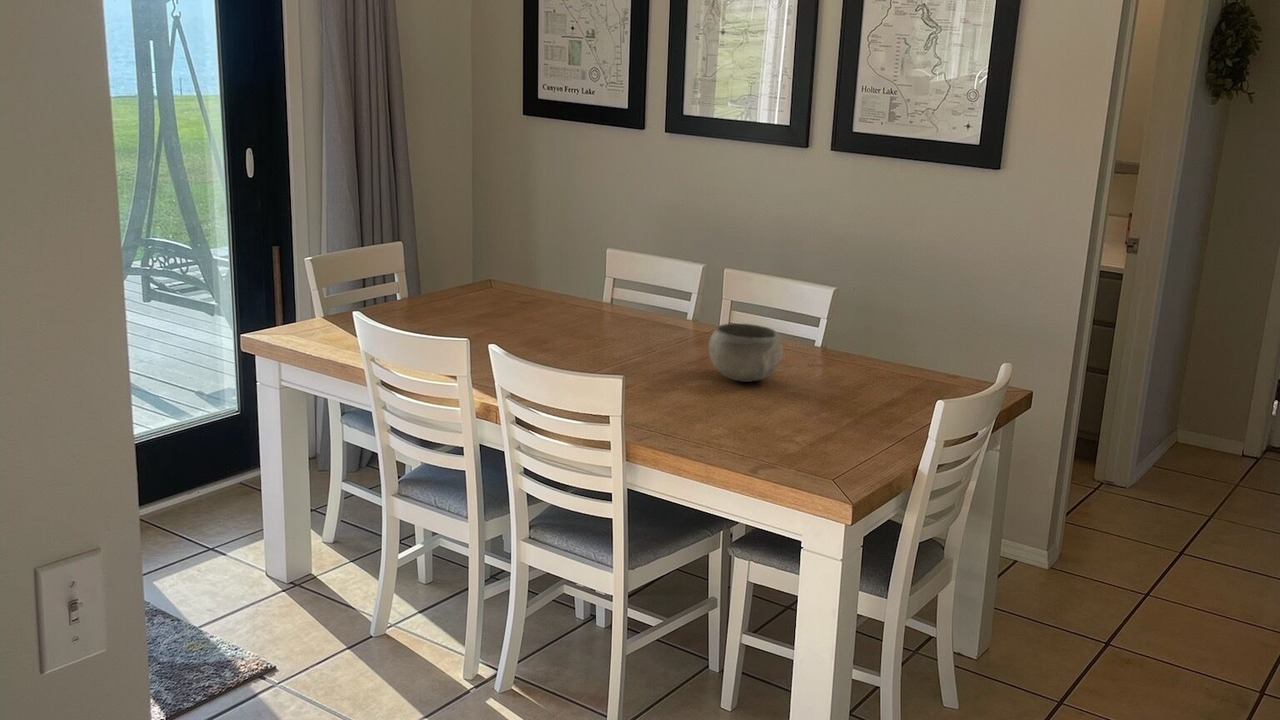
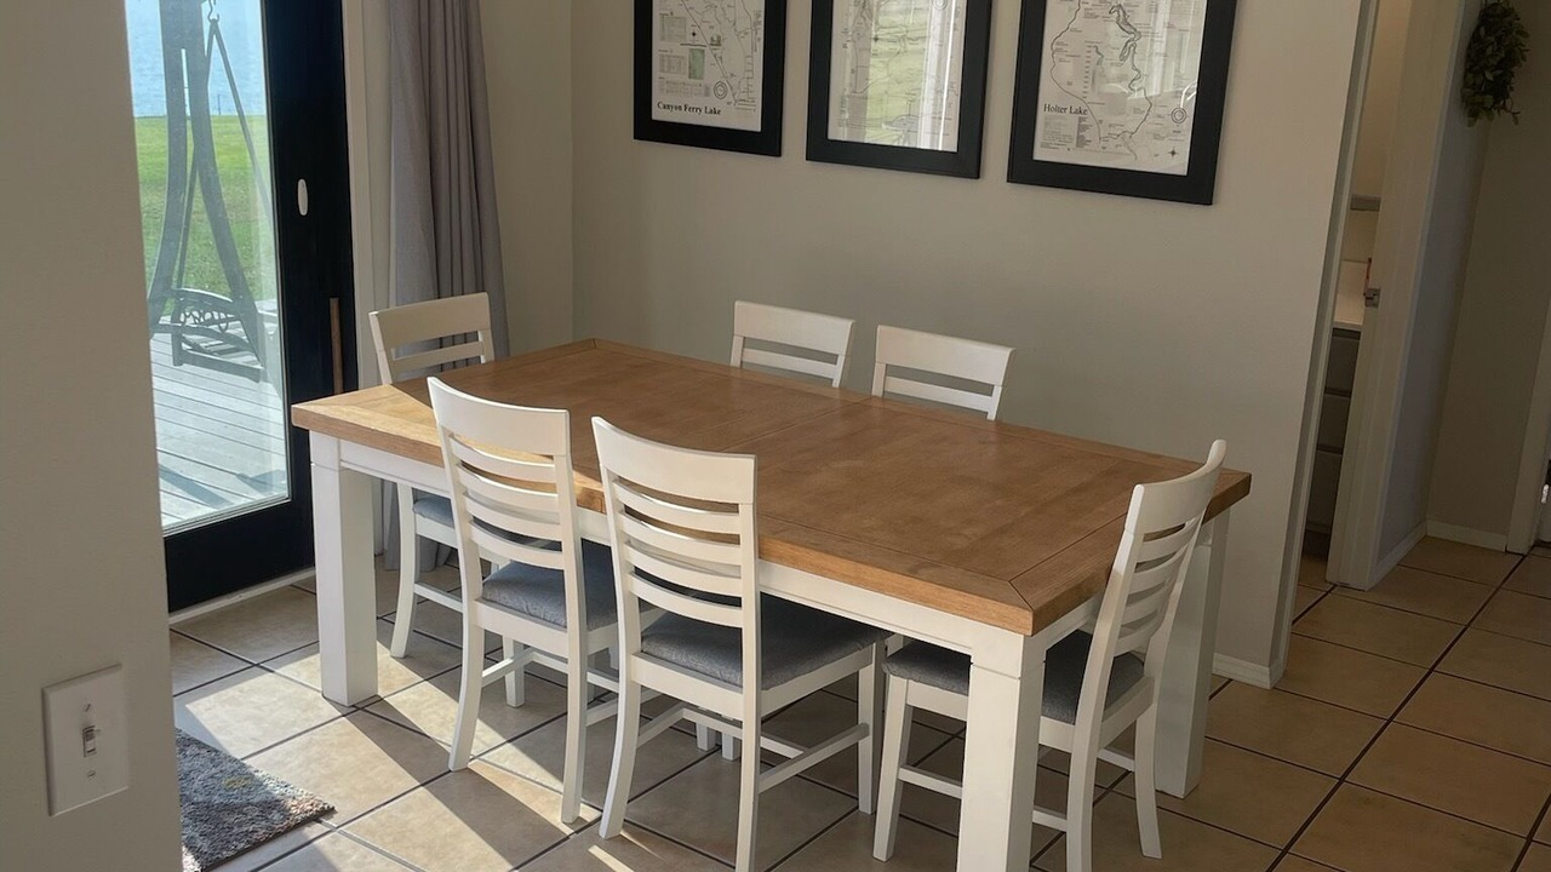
- bowl (745, 354)
